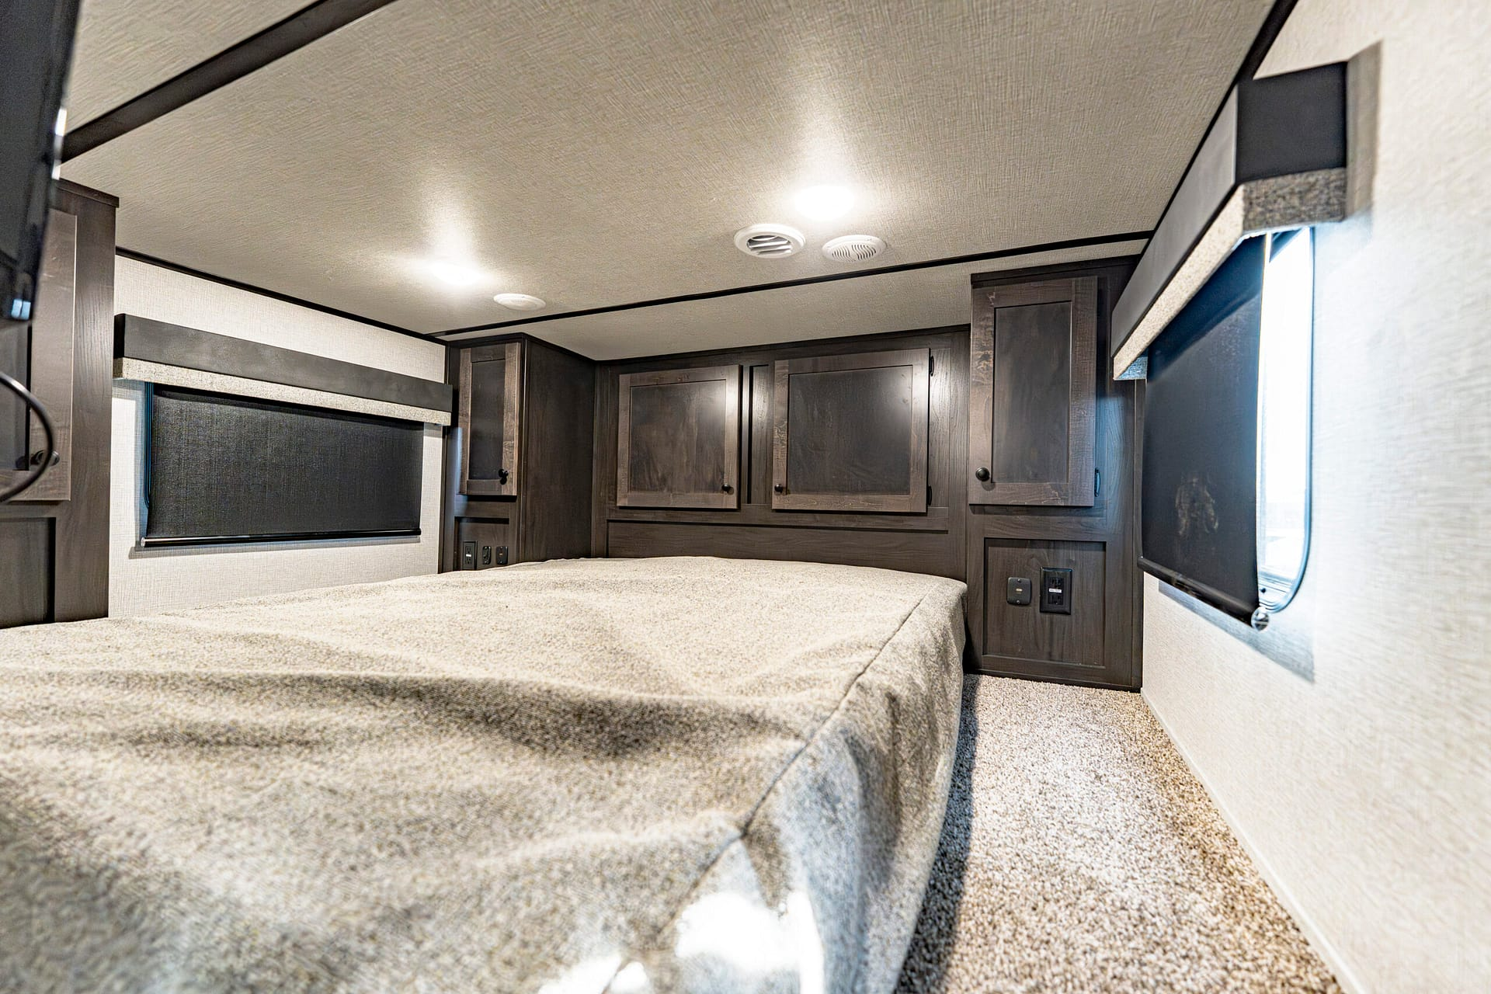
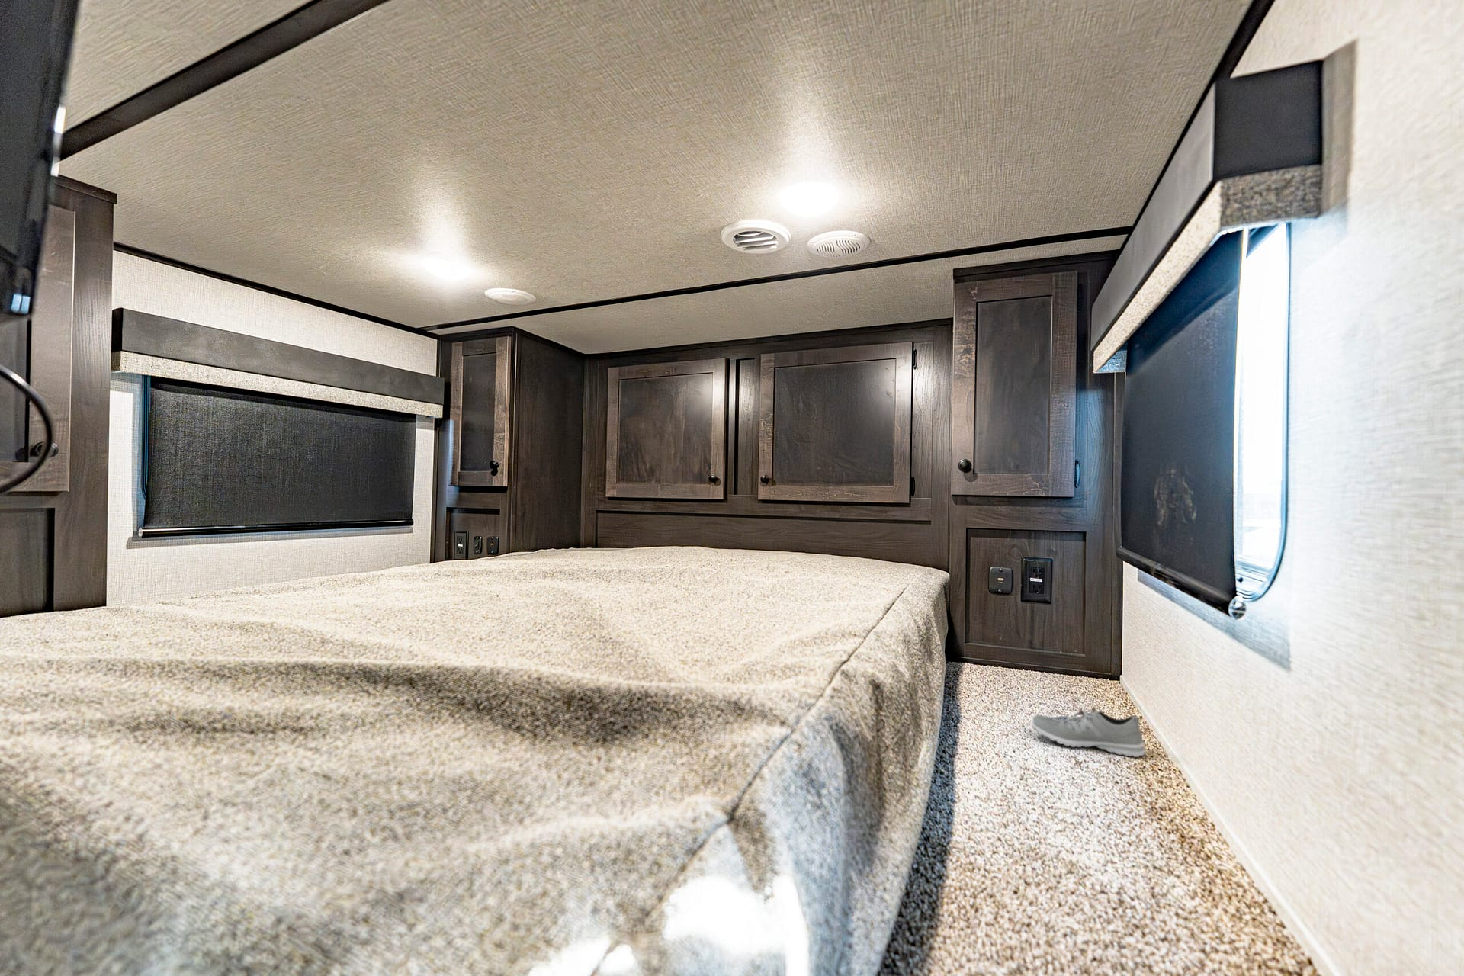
+ sneaker (1086, 723)
